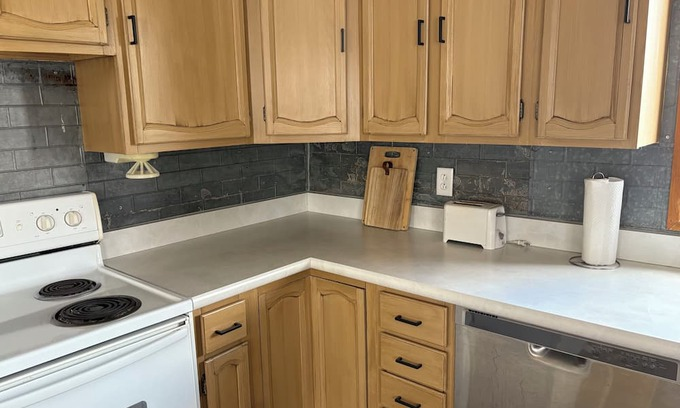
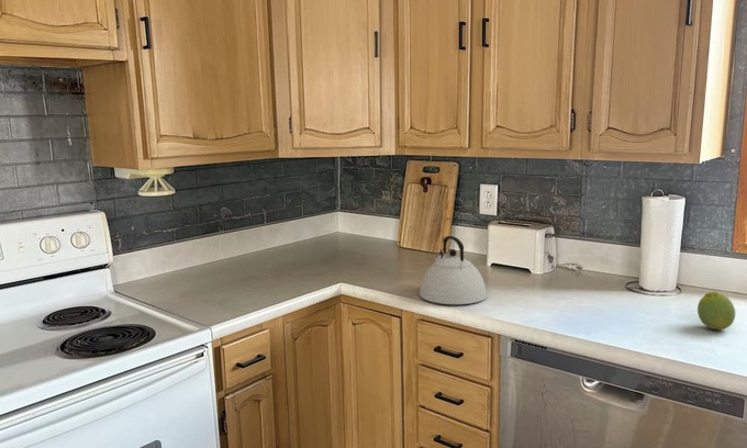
+ kettle (451, 265)
+ fruit (715, 310)
